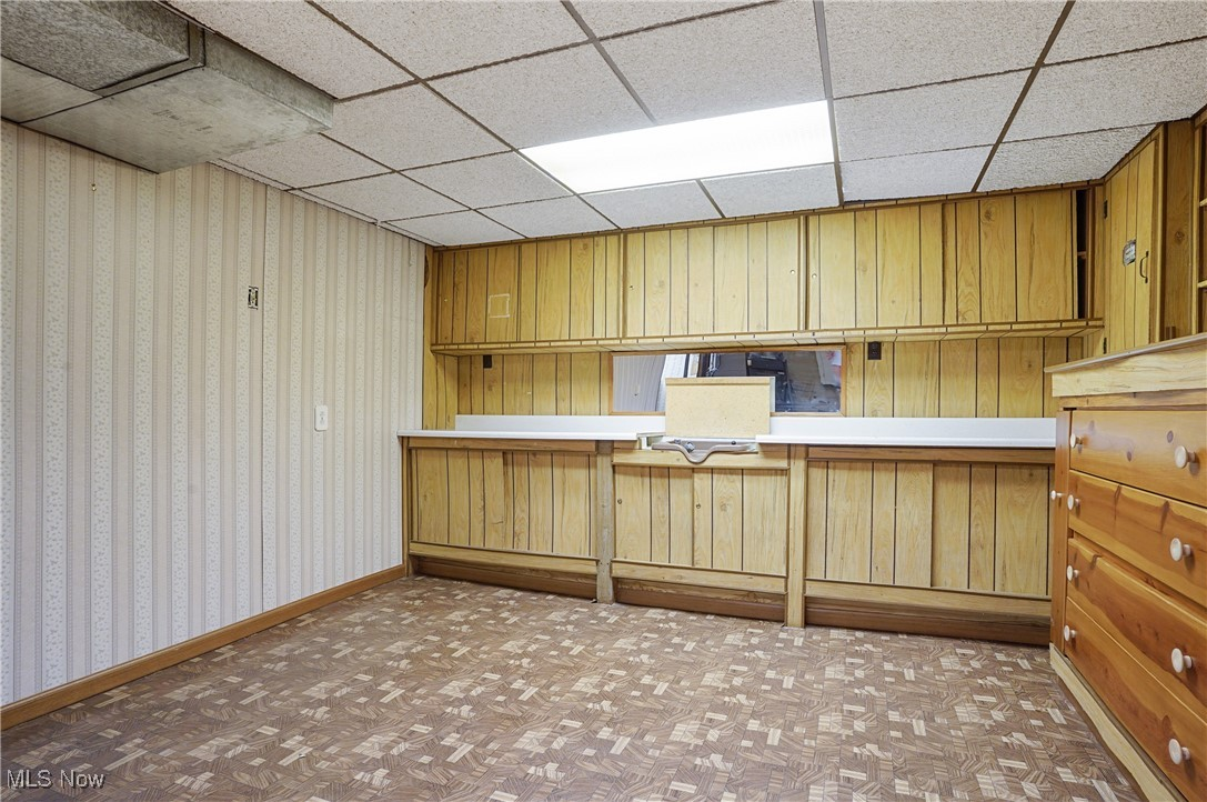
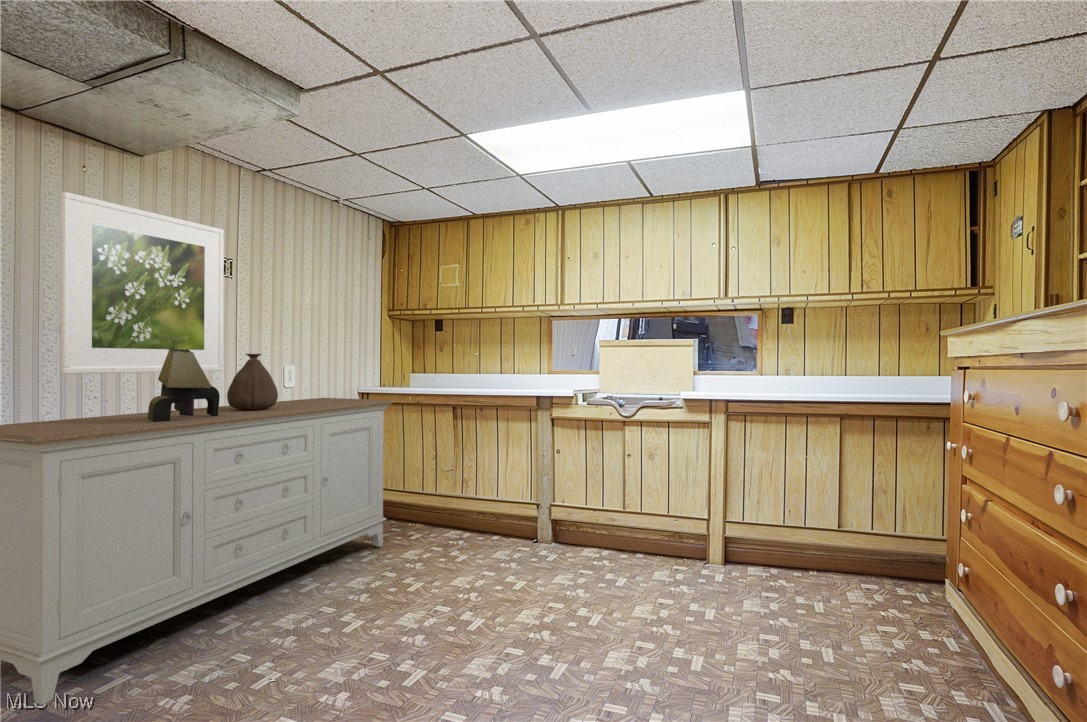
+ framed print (152, 292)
+ sideboard (228, 502)
+ table lamp (159, 380)
+ bag (253, 381)
